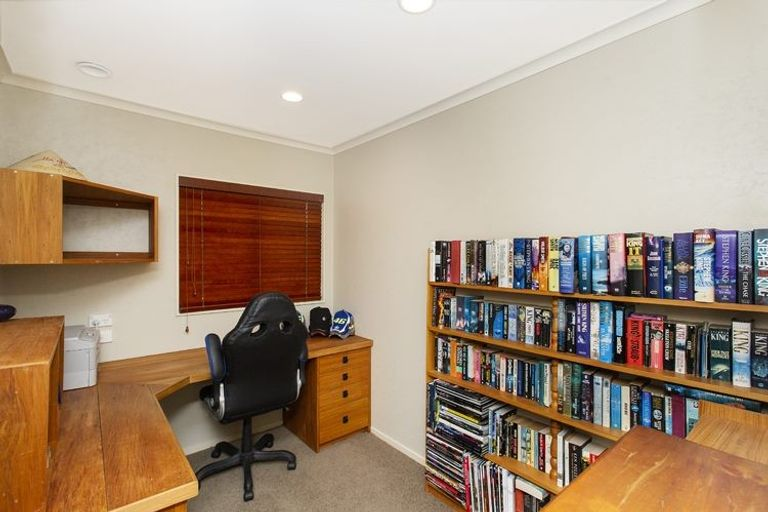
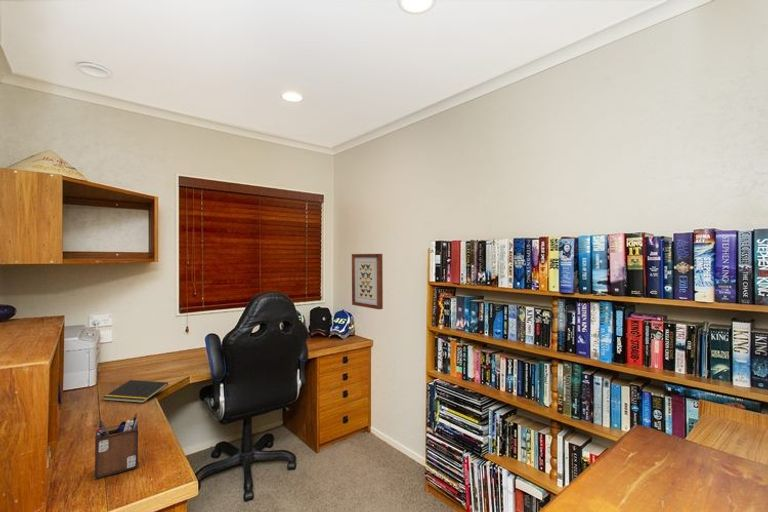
+ desk organizer (117, 441)
+ wall art (366, 280)
+ notepad (136, 390)
